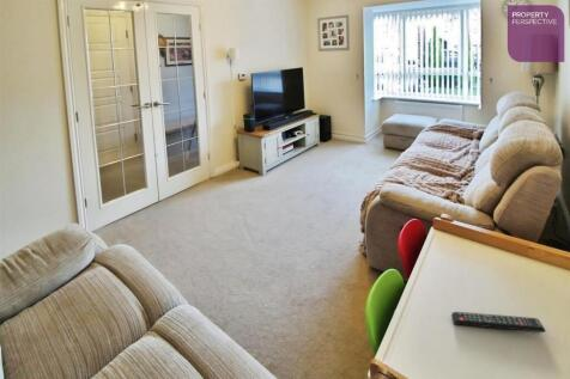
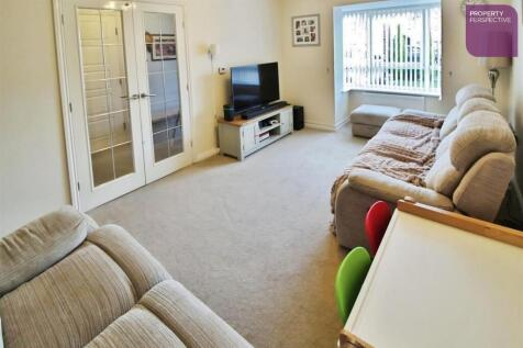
- remote control (496, 322)
